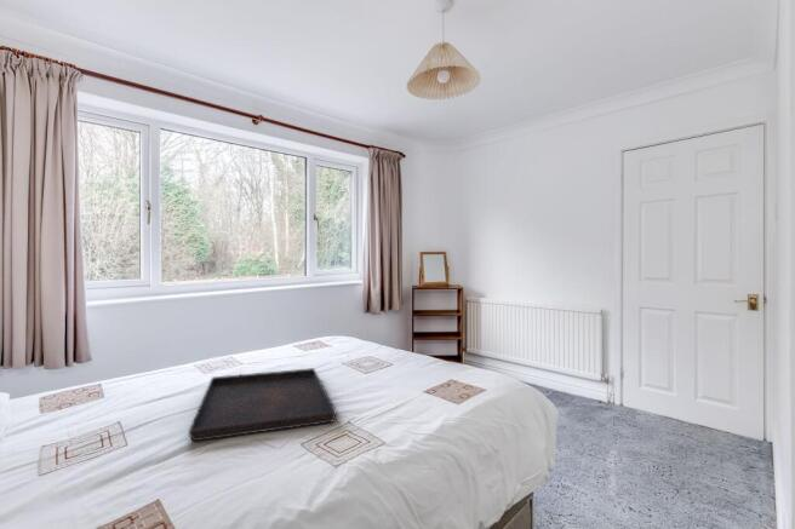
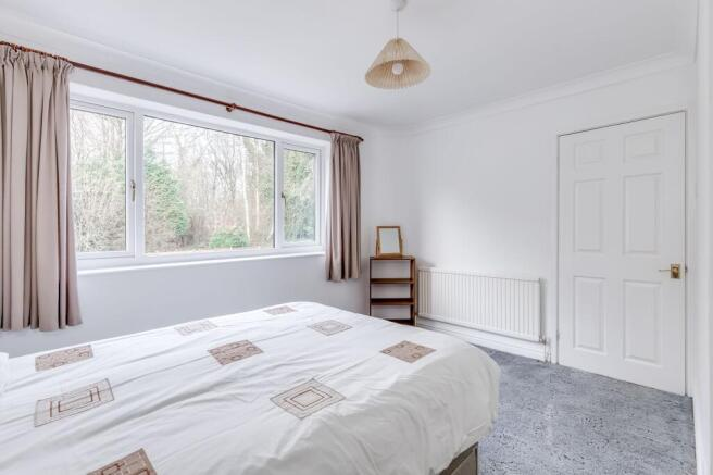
- serving tray (265, 397)
